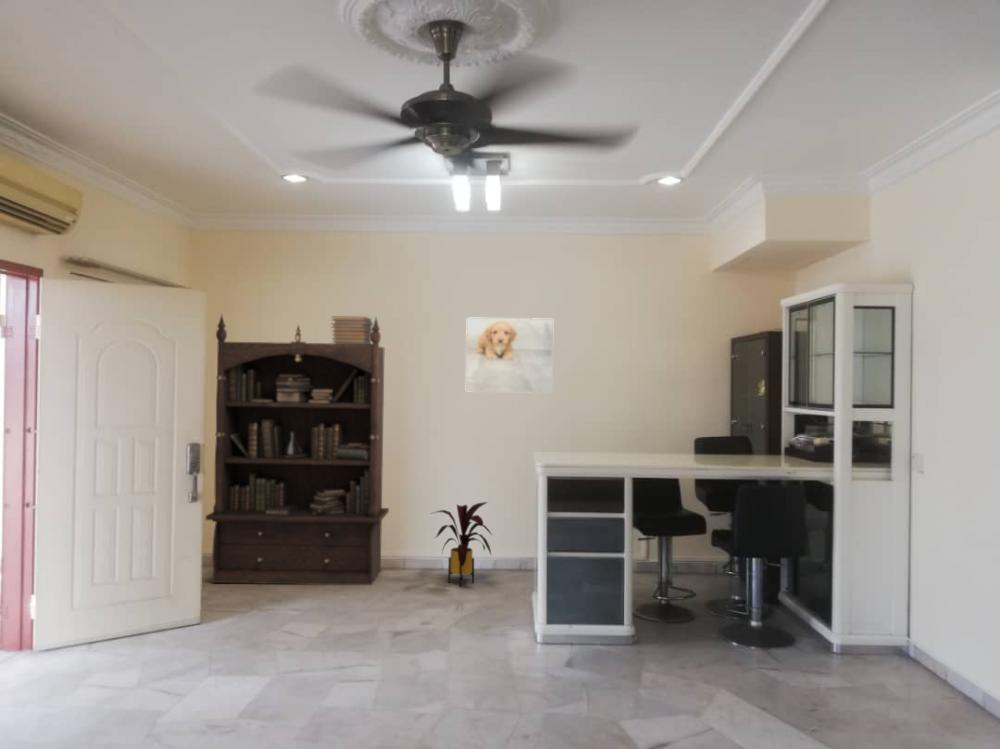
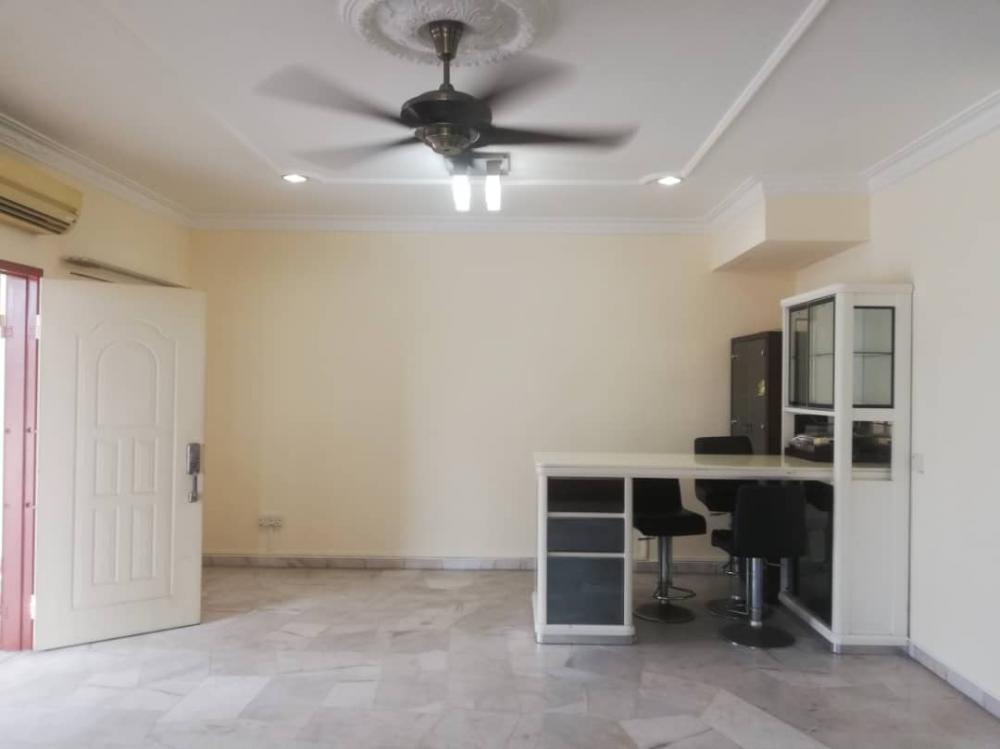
- house plant (460, 542)
- bookcase (301, 446)
- book stack (351, 331)
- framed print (509, 355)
